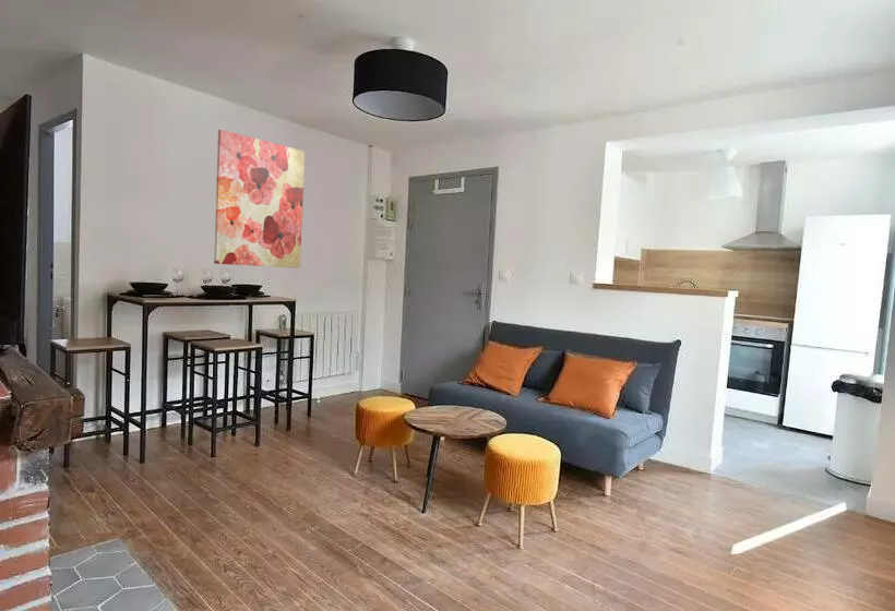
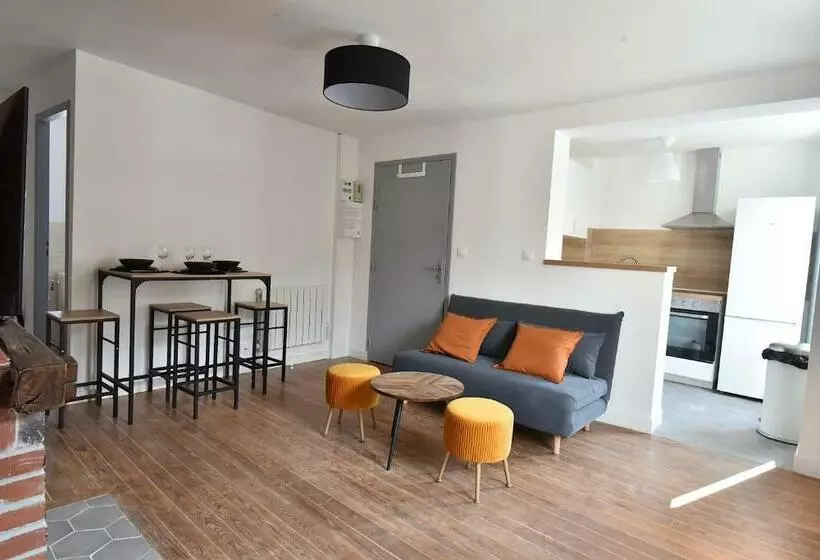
- wall art (262, 204)
